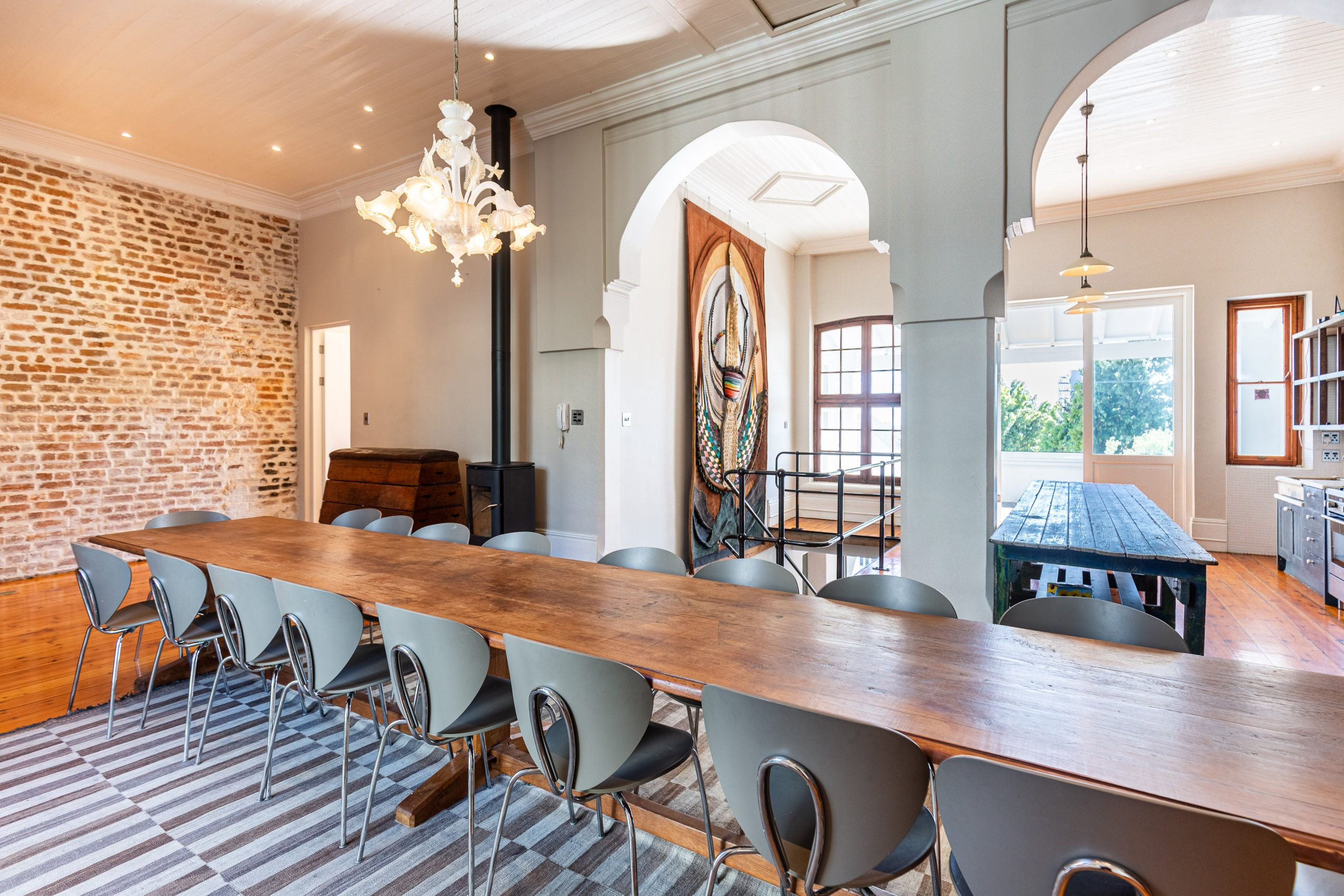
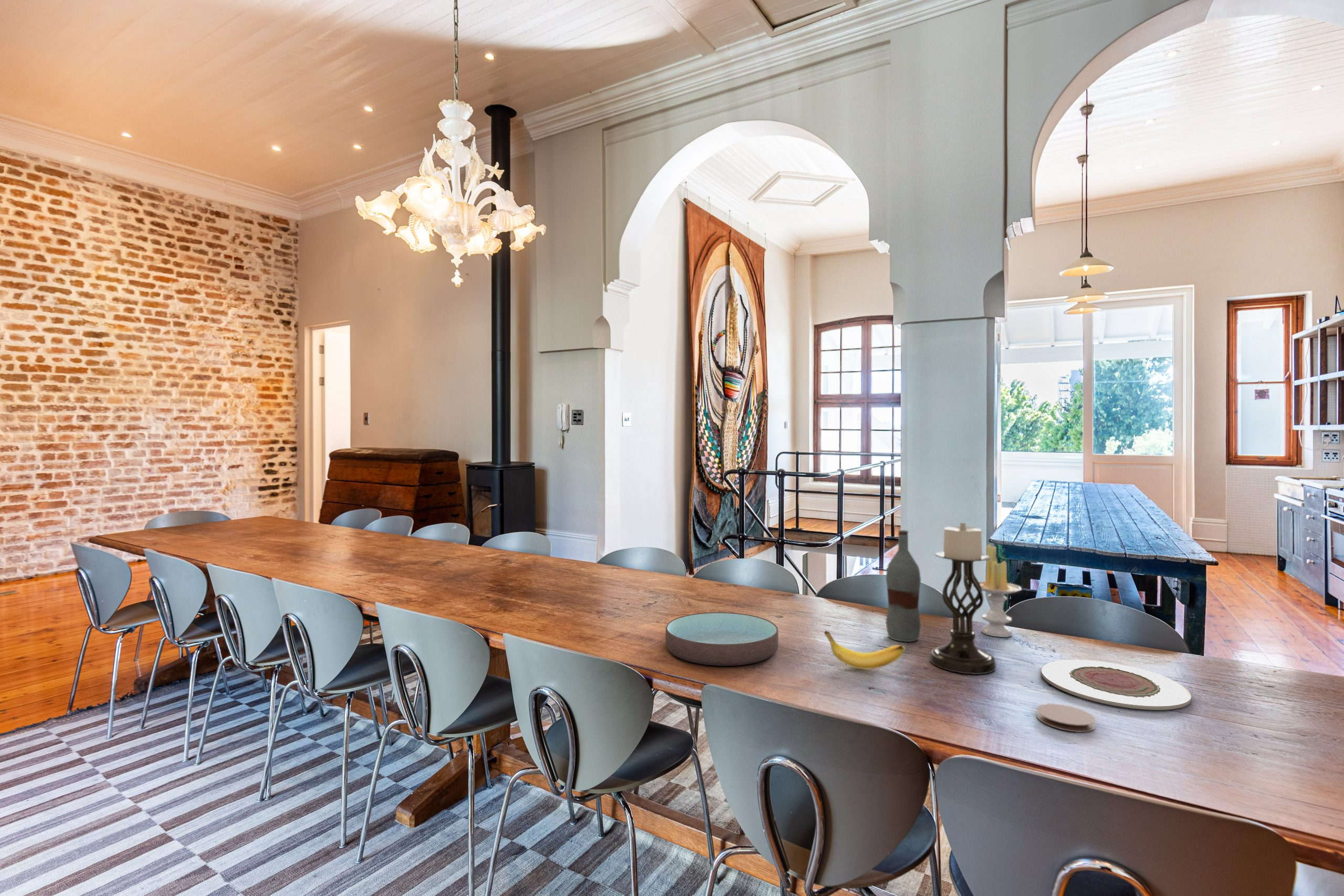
+ candle holder (964, 594)
+ candle (996, 589)
+ bottle (903, 584)
+ banana (864, 653)
+ coaster (1065, 717)
+ bowl (721, 637)
+ plate (1112, 681)
